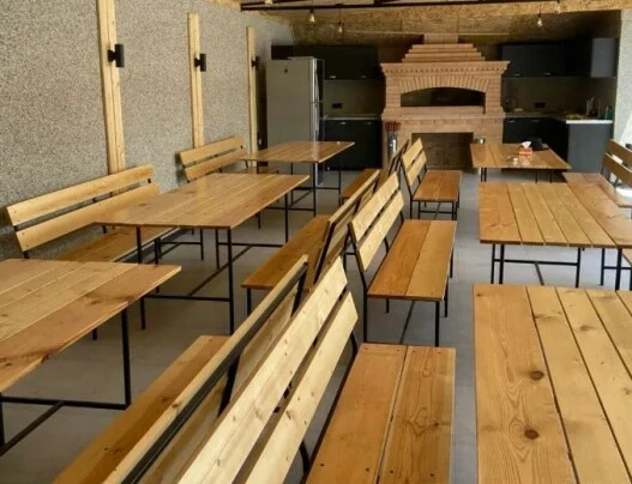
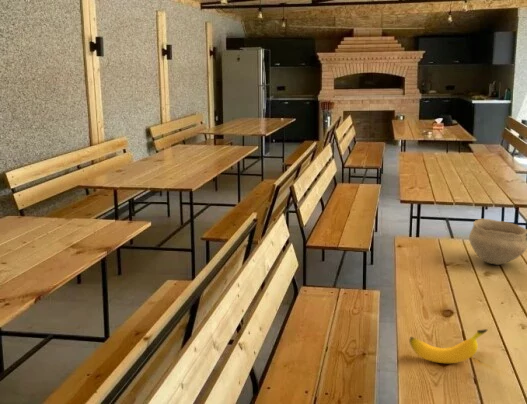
+ bowl (497, 243)
+ banana (449, 347)
